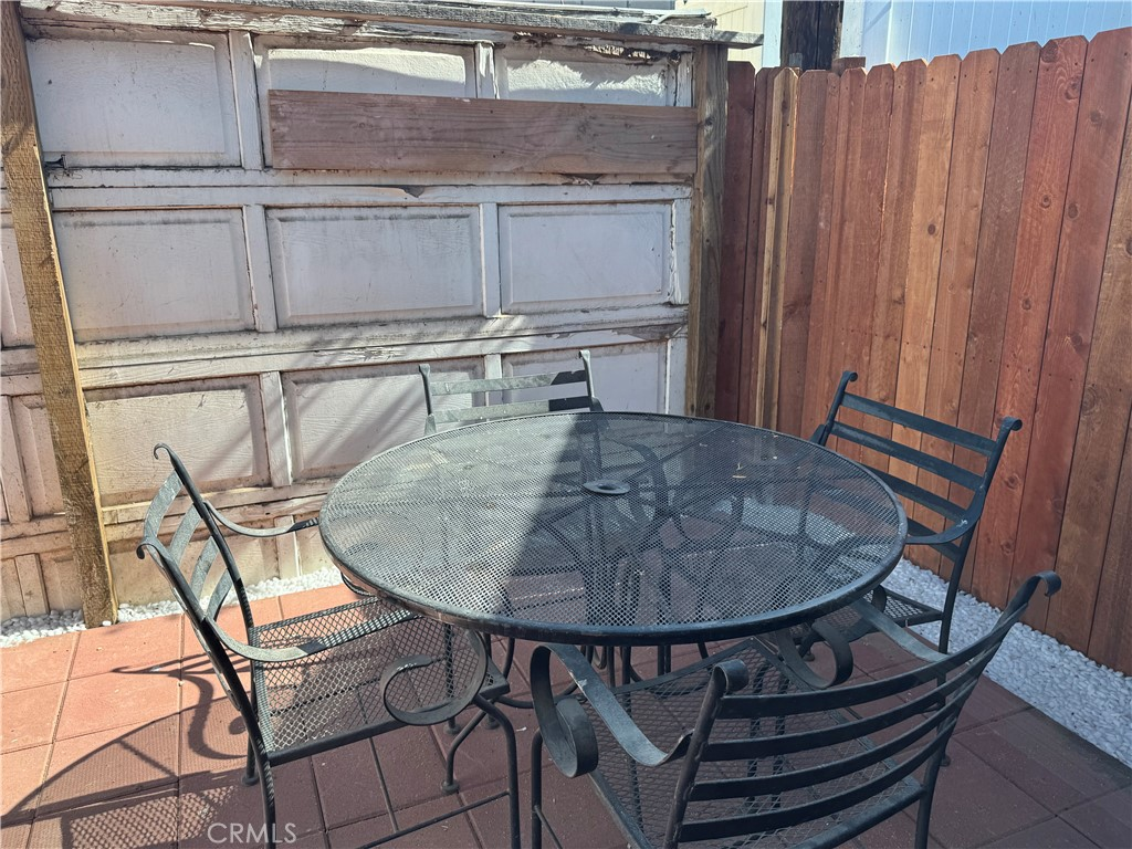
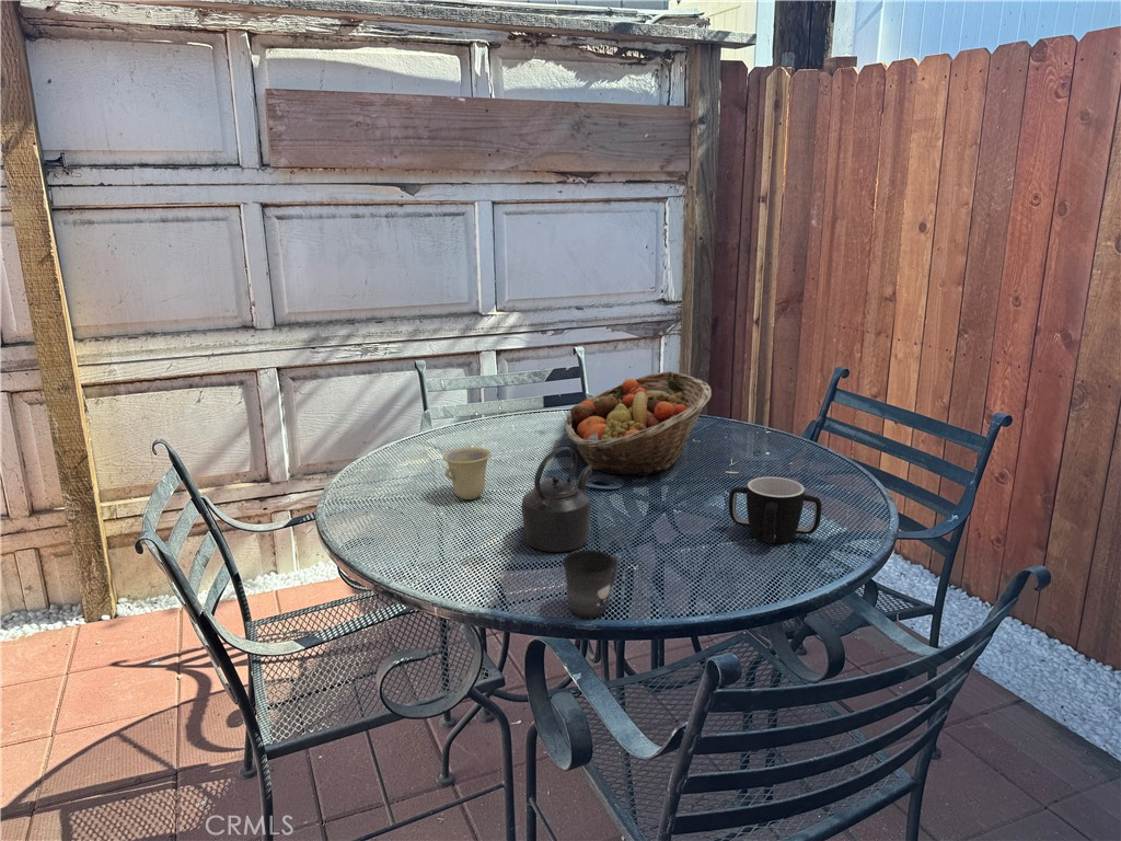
+ kettle (564, 488)
+ fruit basket (635, 419)
+ cup (467, 474)
+ mug (594, 583)
+ mug (773, 511)
